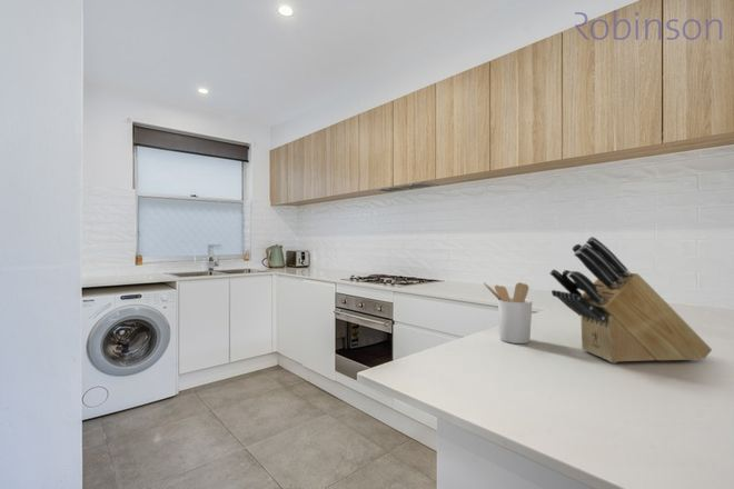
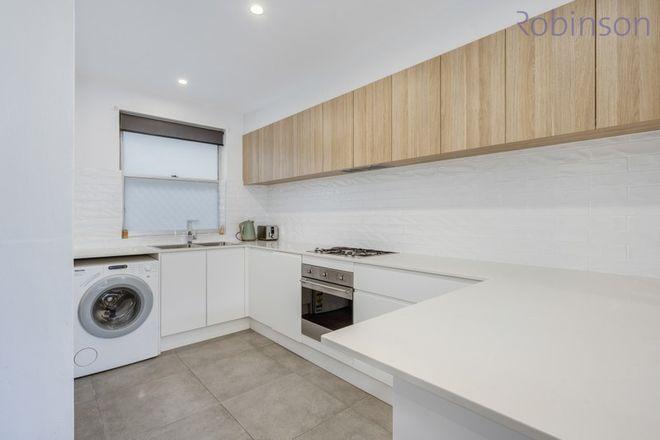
- knife block (625, 296)
- utensil holder (506, 310)
